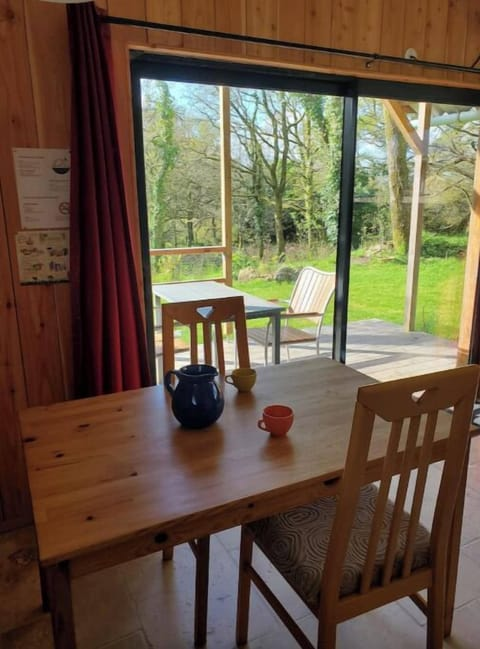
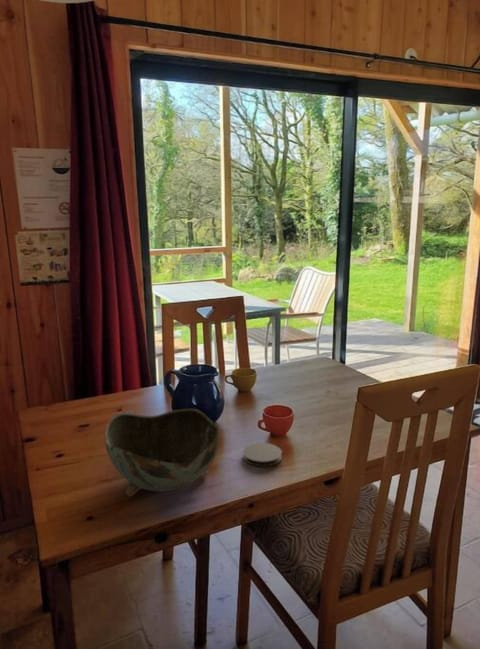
+ bowl (163, 452)
+ coaster (262, 454)
